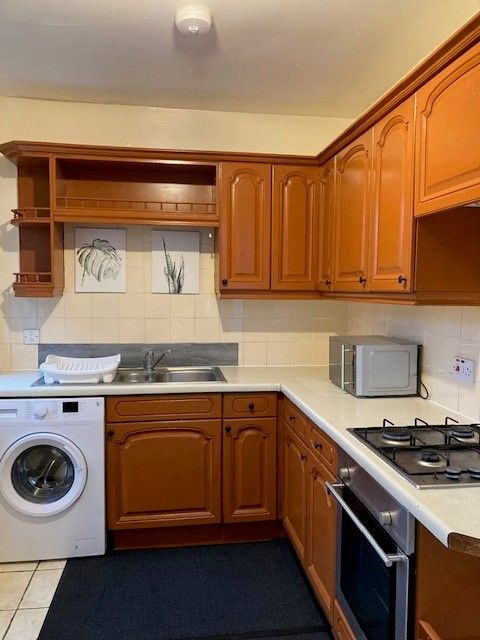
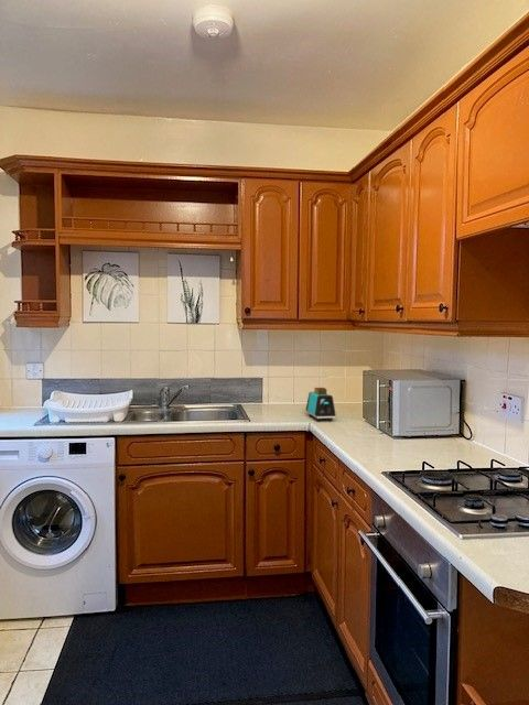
+ toaster (320, 402)
